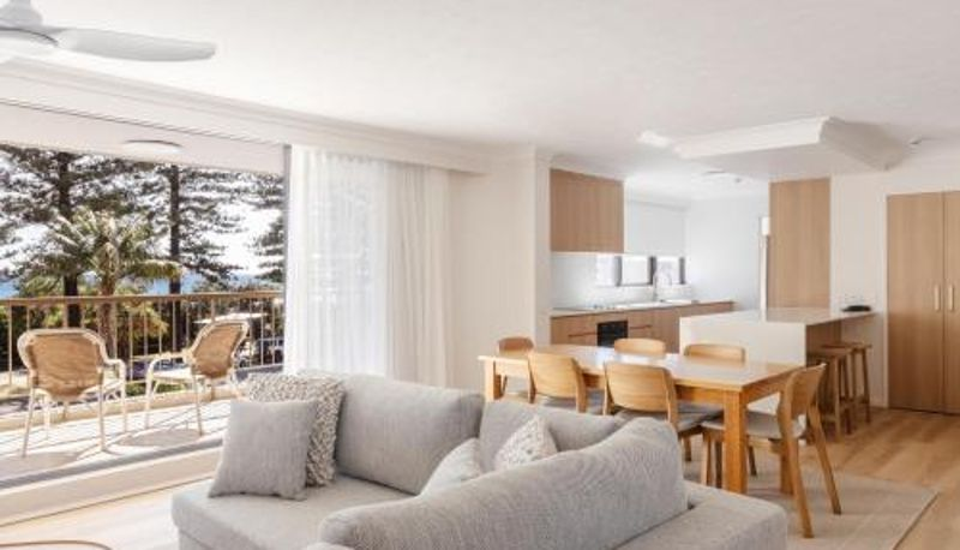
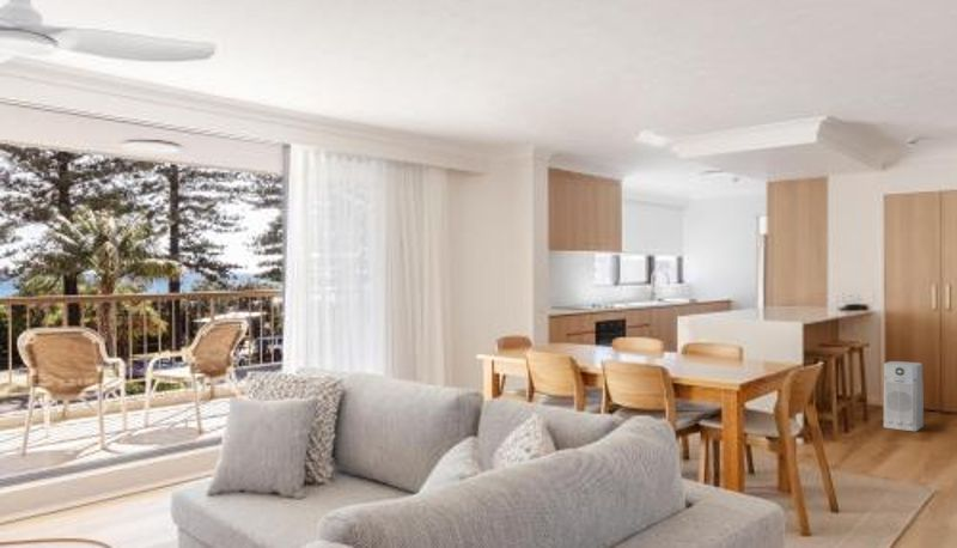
+ air purifier (903, 395)
